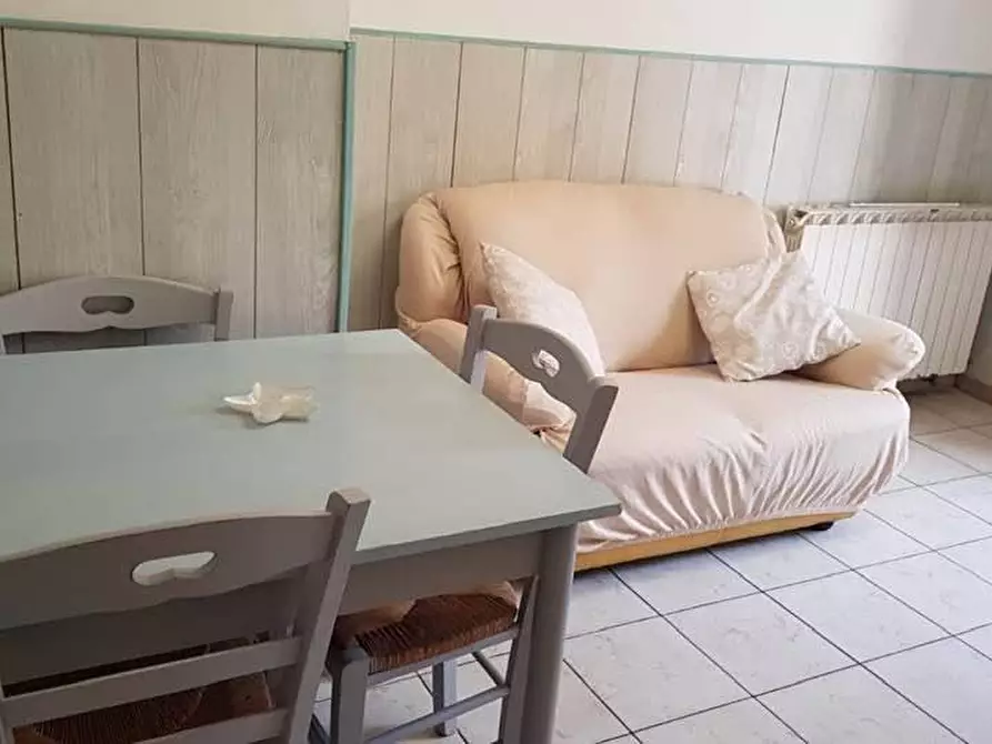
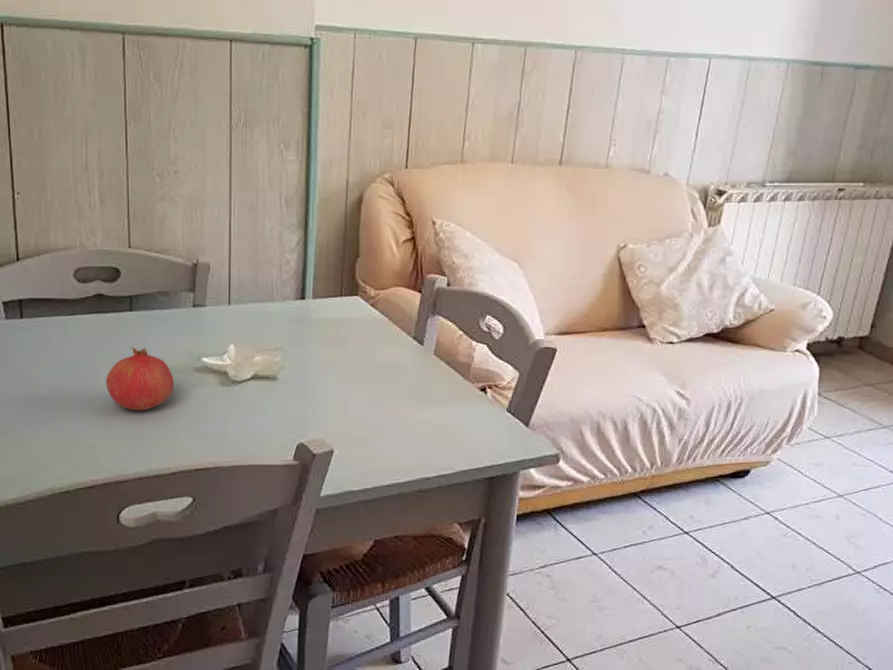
+ fruit (140, 377)
